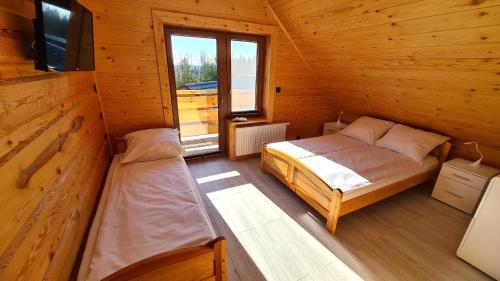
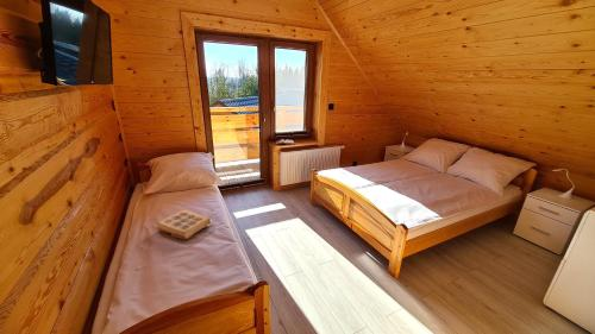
+ book (187, 223)
